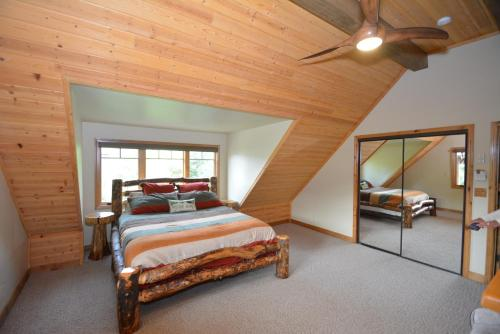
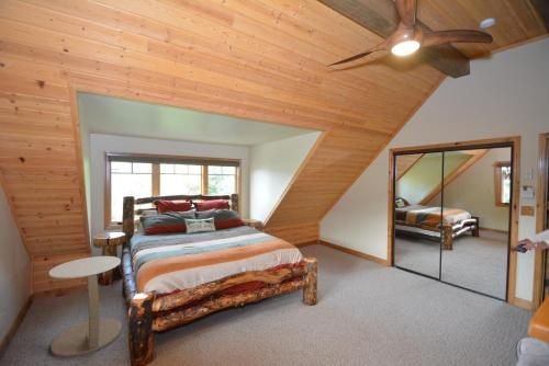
+ side table (88, 302)
